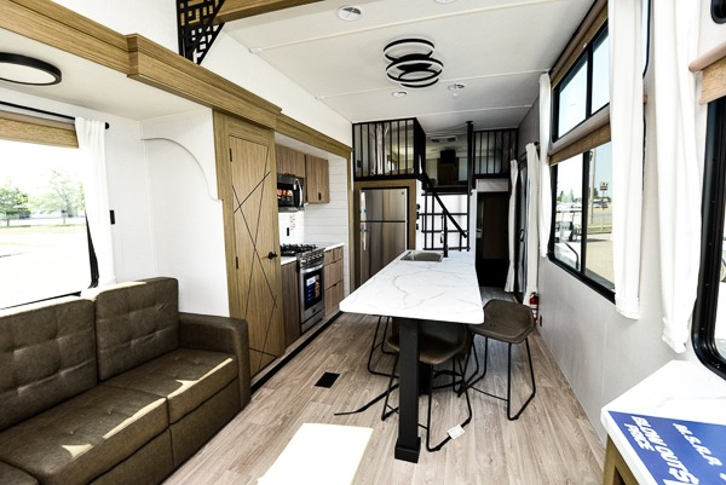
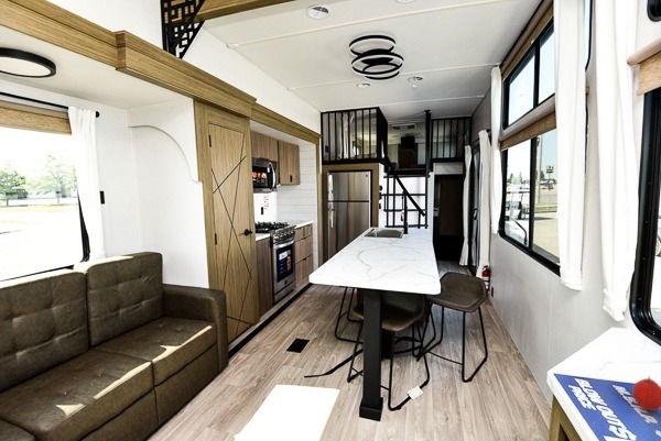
+ apple (648, 392)
